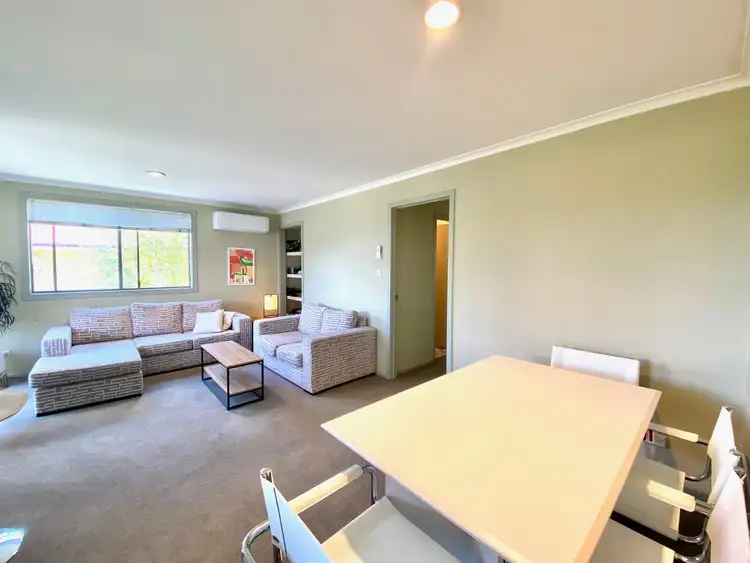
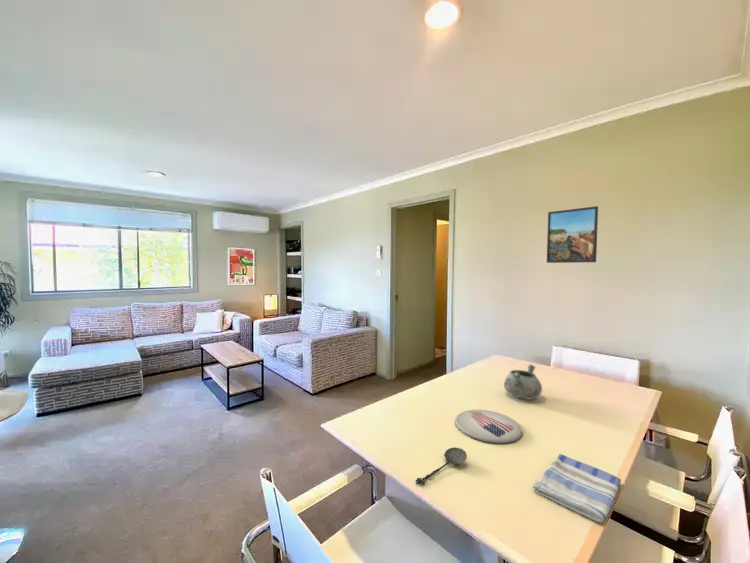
+ spoon (441, 466)
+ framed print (571, 236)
+ plate (487, 423)
+ dish towel (577, 483)
+ decorative bowl (522, 381)
